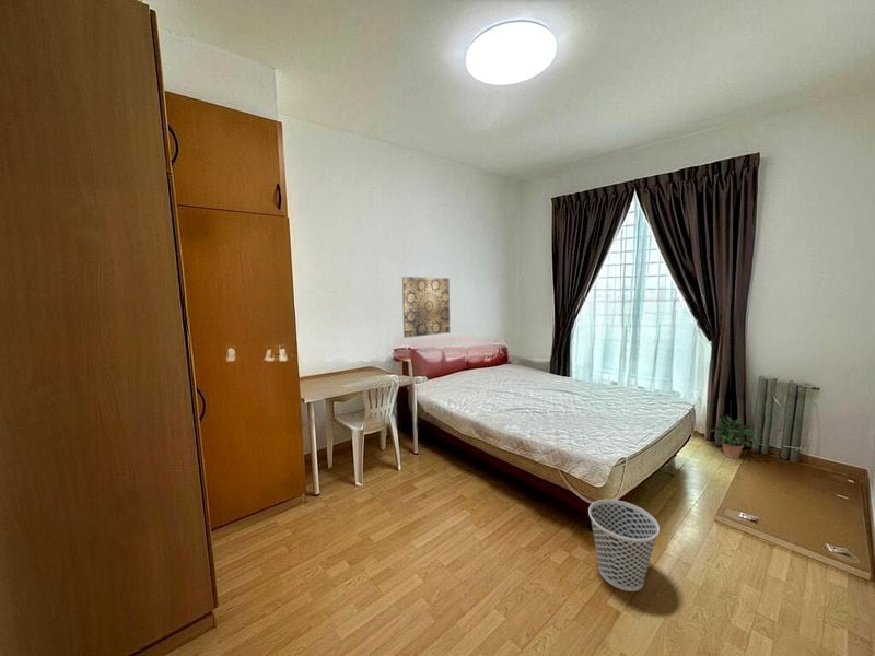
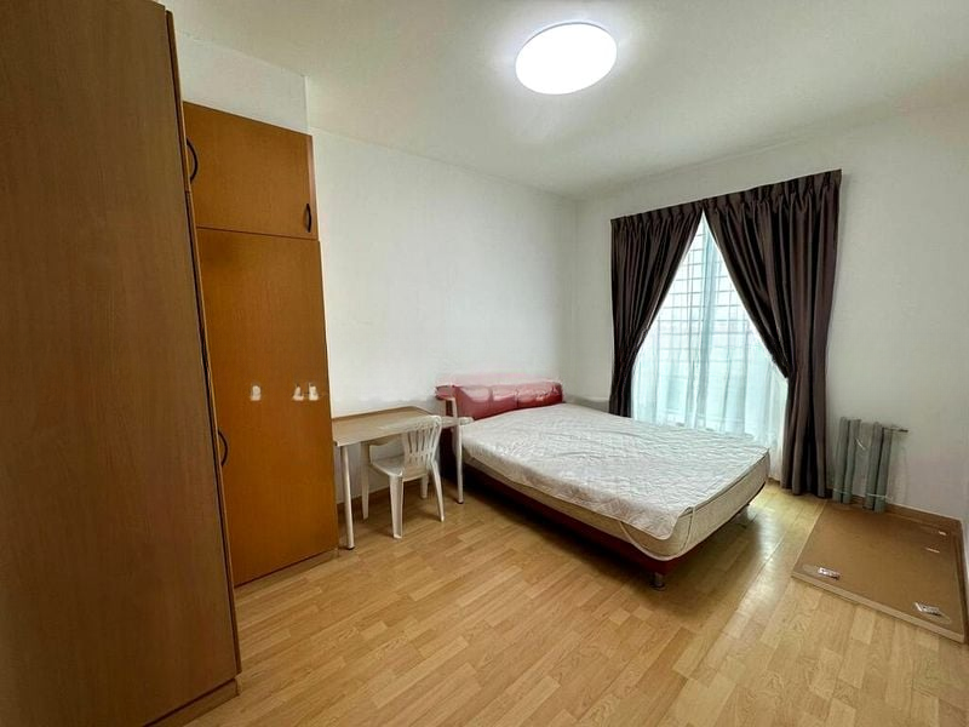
- wastebasket (621, 546)
- wall art (427, 306)
- potted plant (736, 436)
